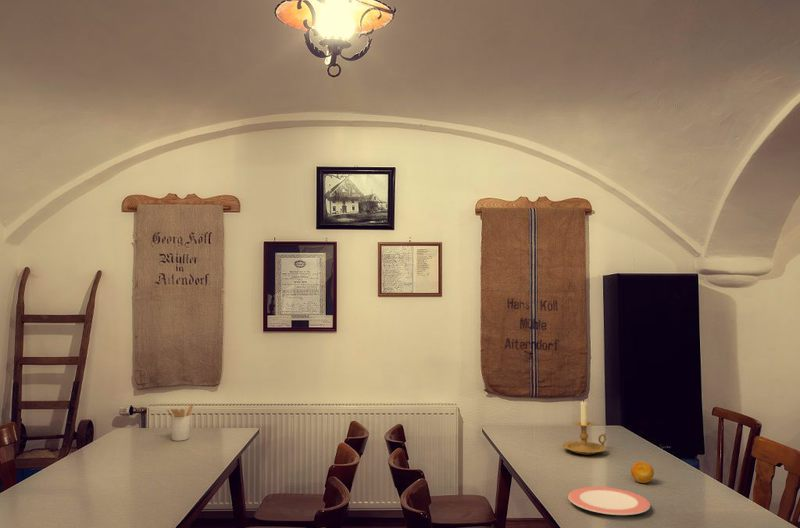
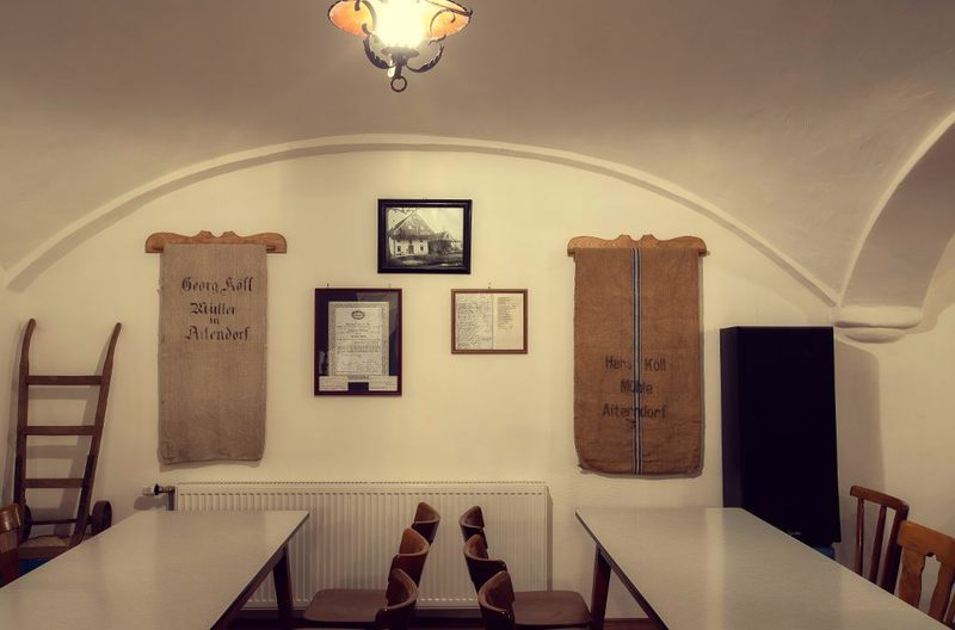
- fruit (642, 472)
- candle holder (584, 425)
- plate (608, 502)
- utensil holder (179, 422)
